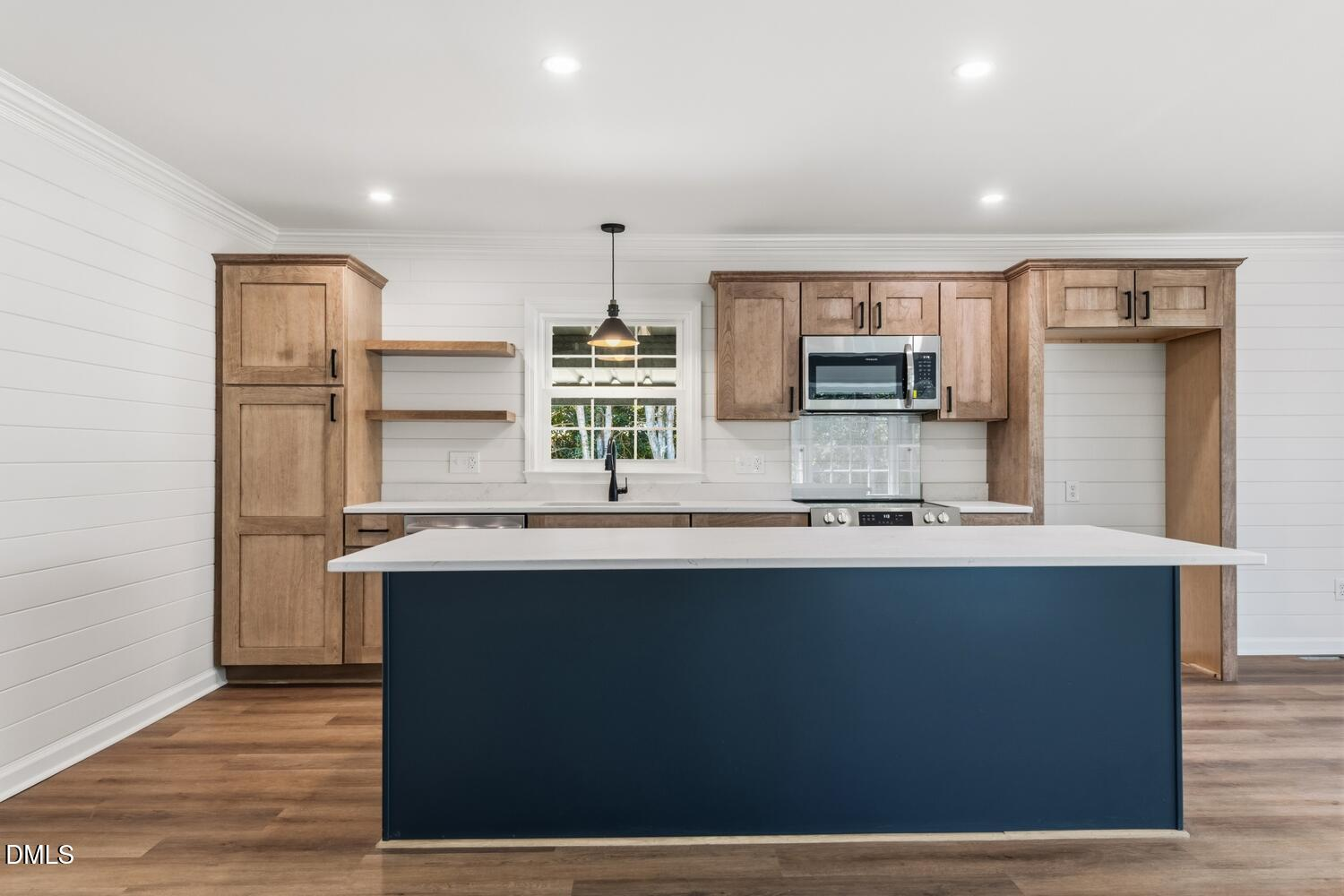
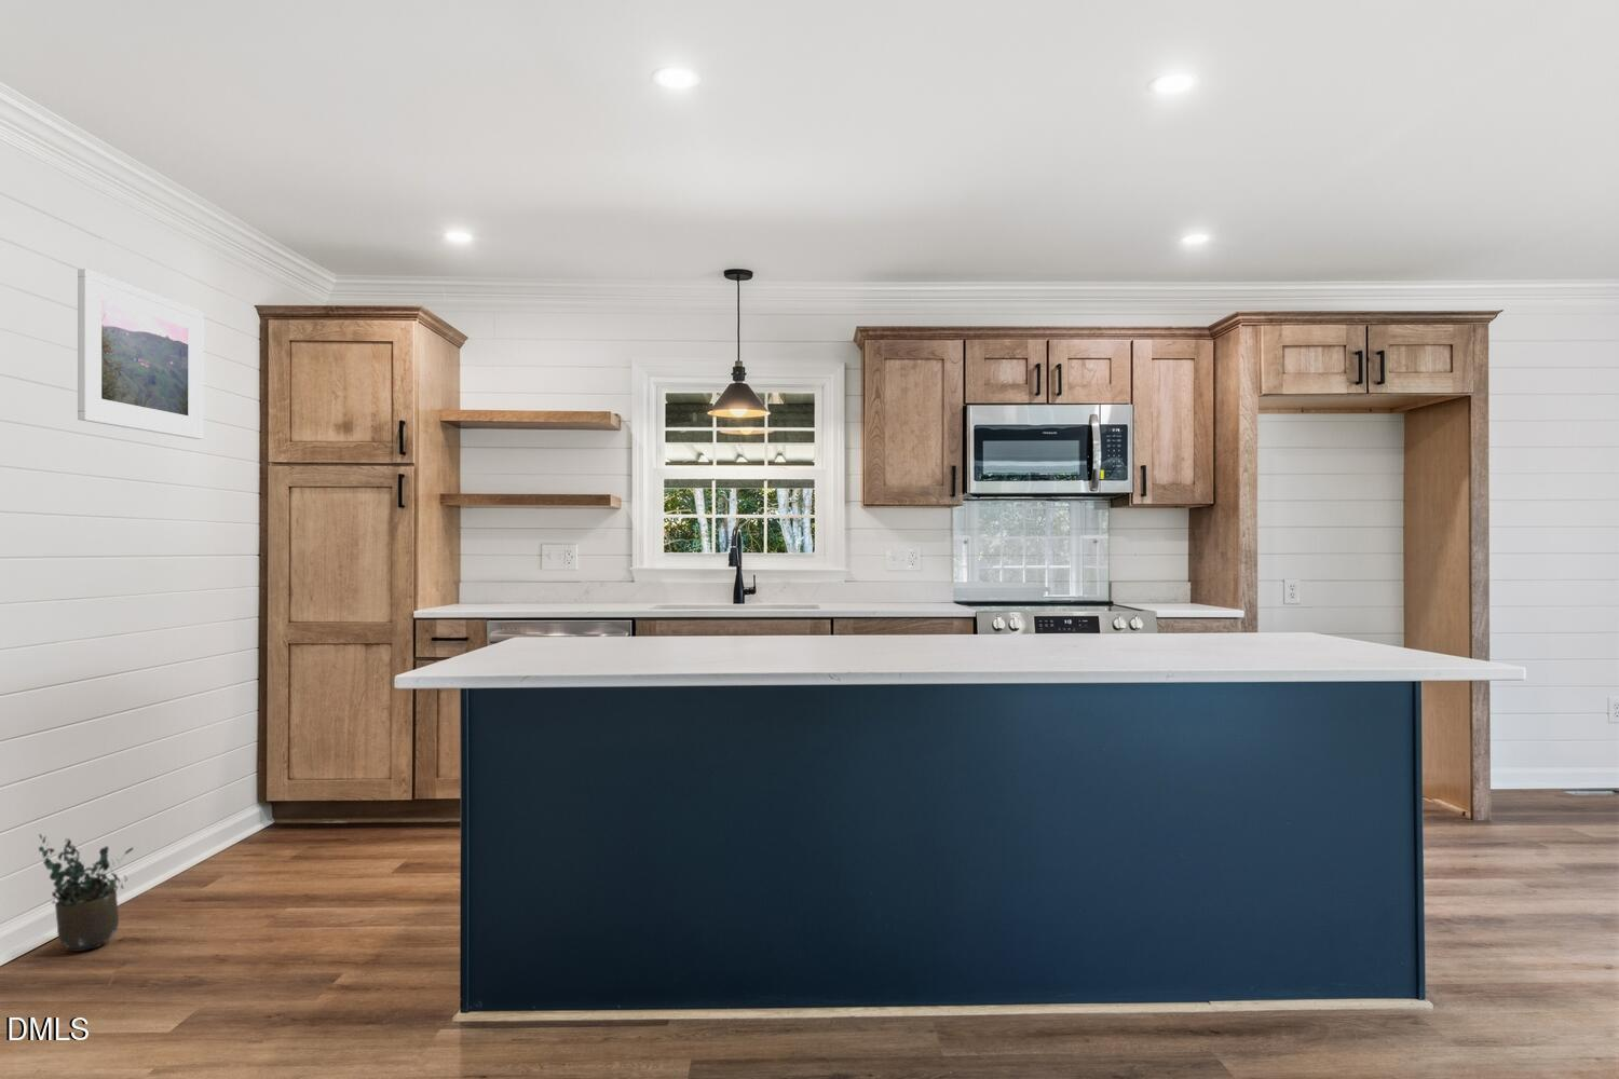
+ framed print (146, 360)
+ potted plant (78, 885)
